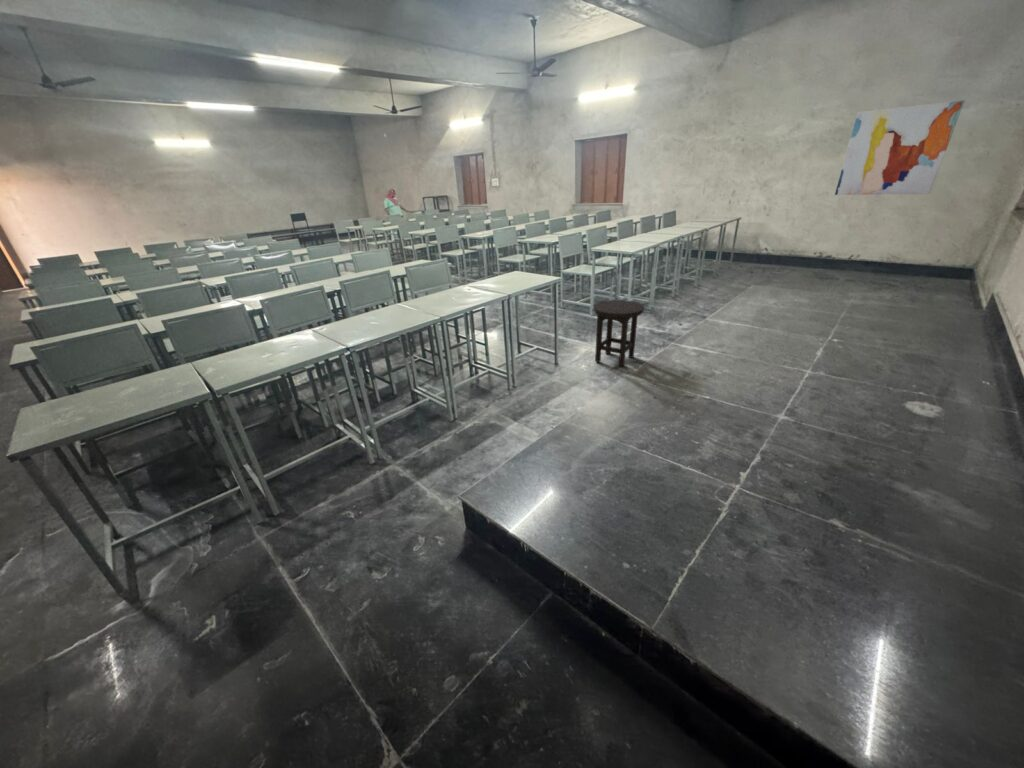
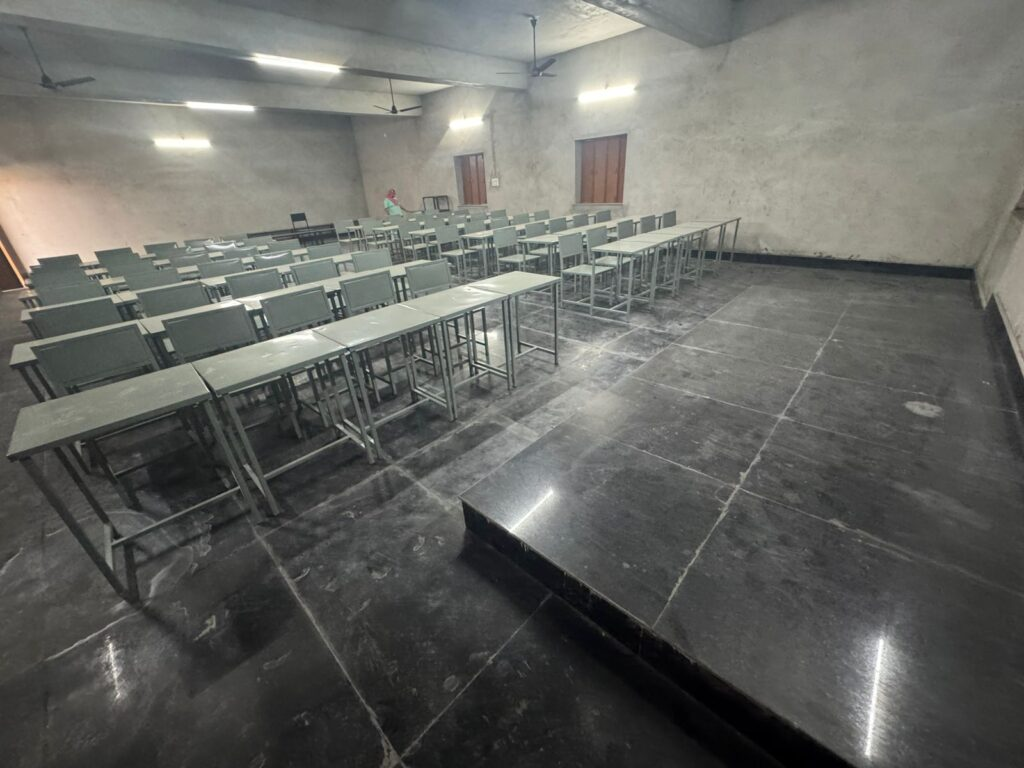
- stool (616, 338)
- wall art (893, 152)
